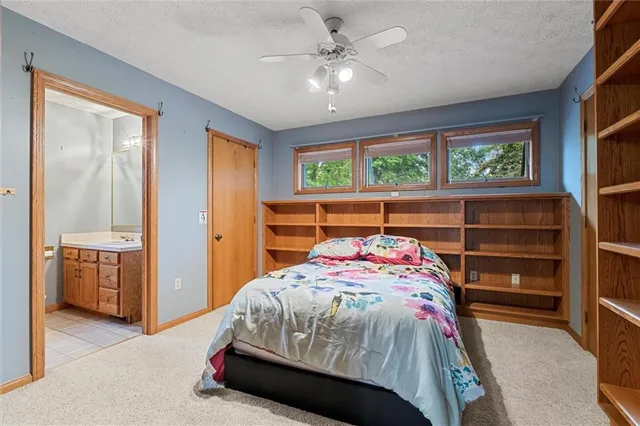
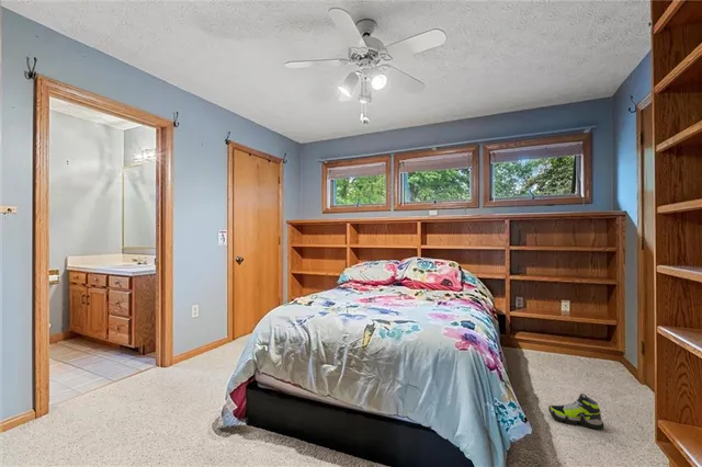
+ shoe (575, 407)
